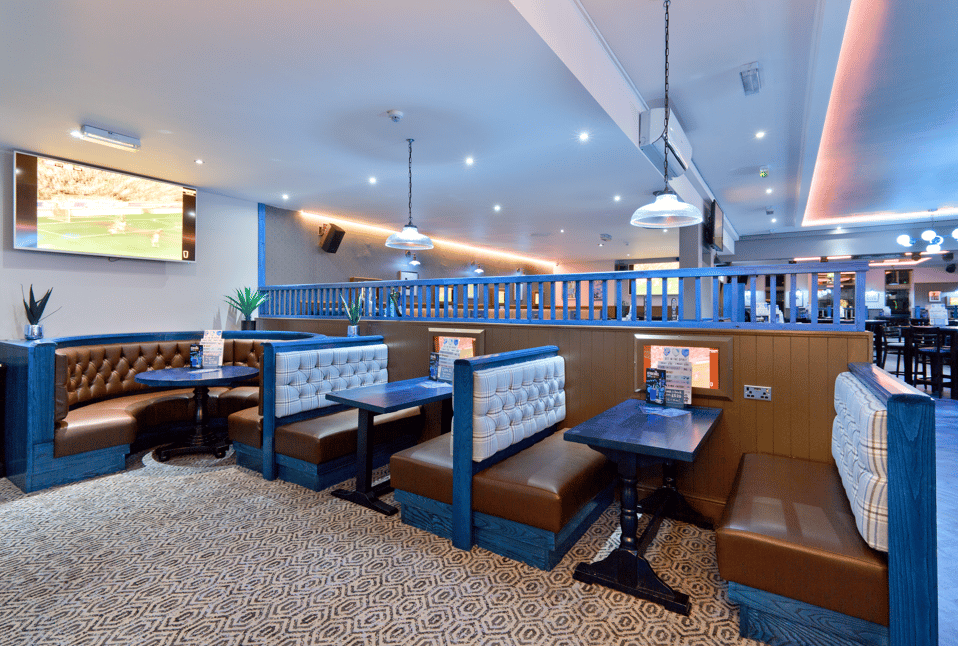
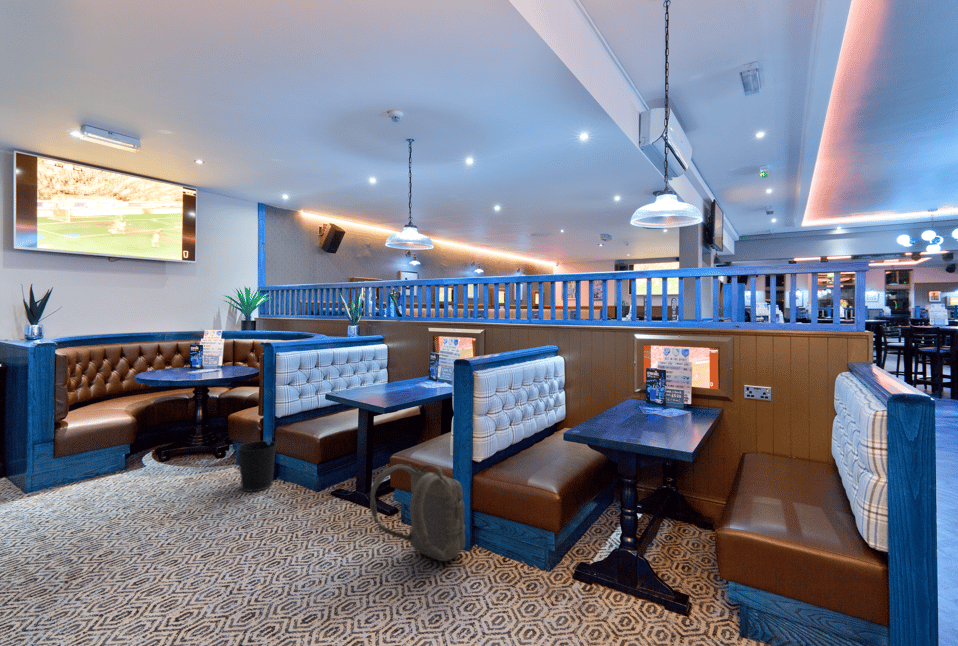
+ backpack (425, 513)
+ wastebasket (257, 465)
